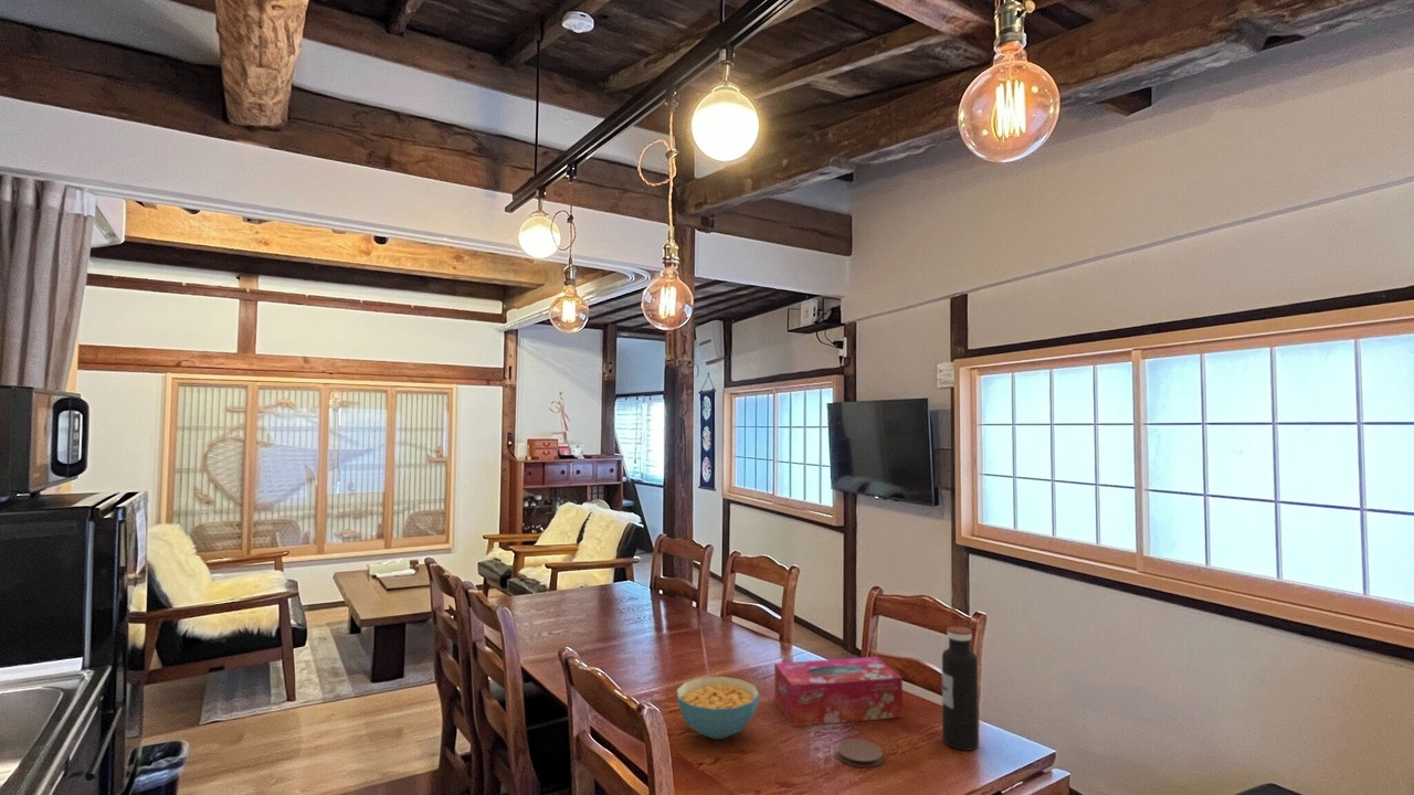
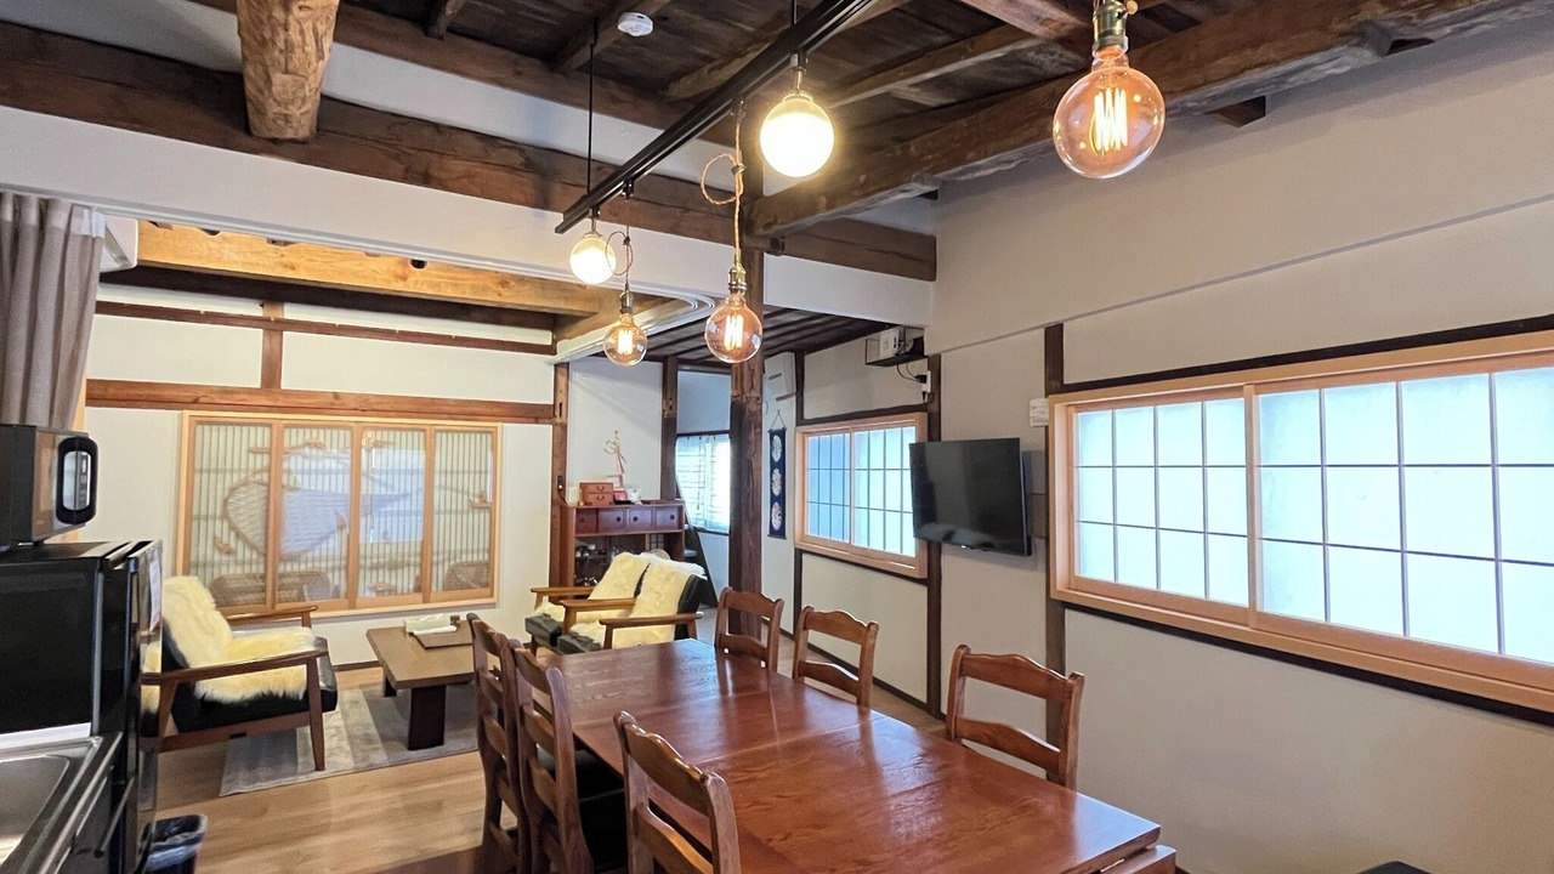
- coaster (859, 752)
- tissue box (836, 689)
- water bottle (959, 686)
- cereal bowl (717, 712)
